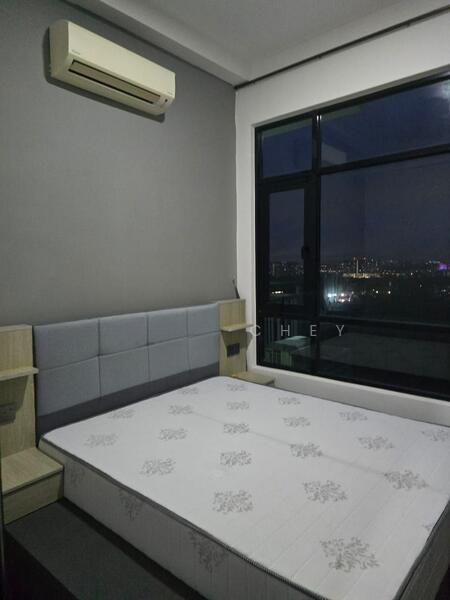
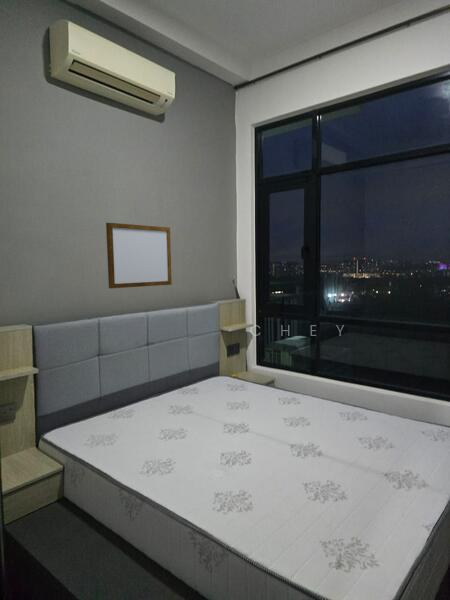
+ writing board (141, 256)
